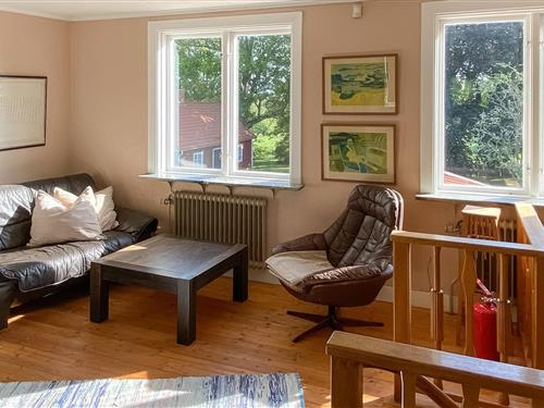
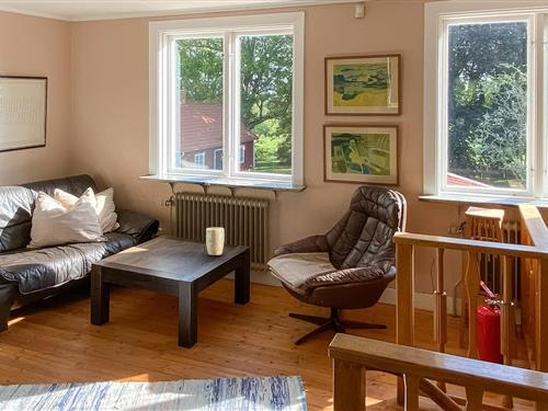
+ plant pot (215, 241)
